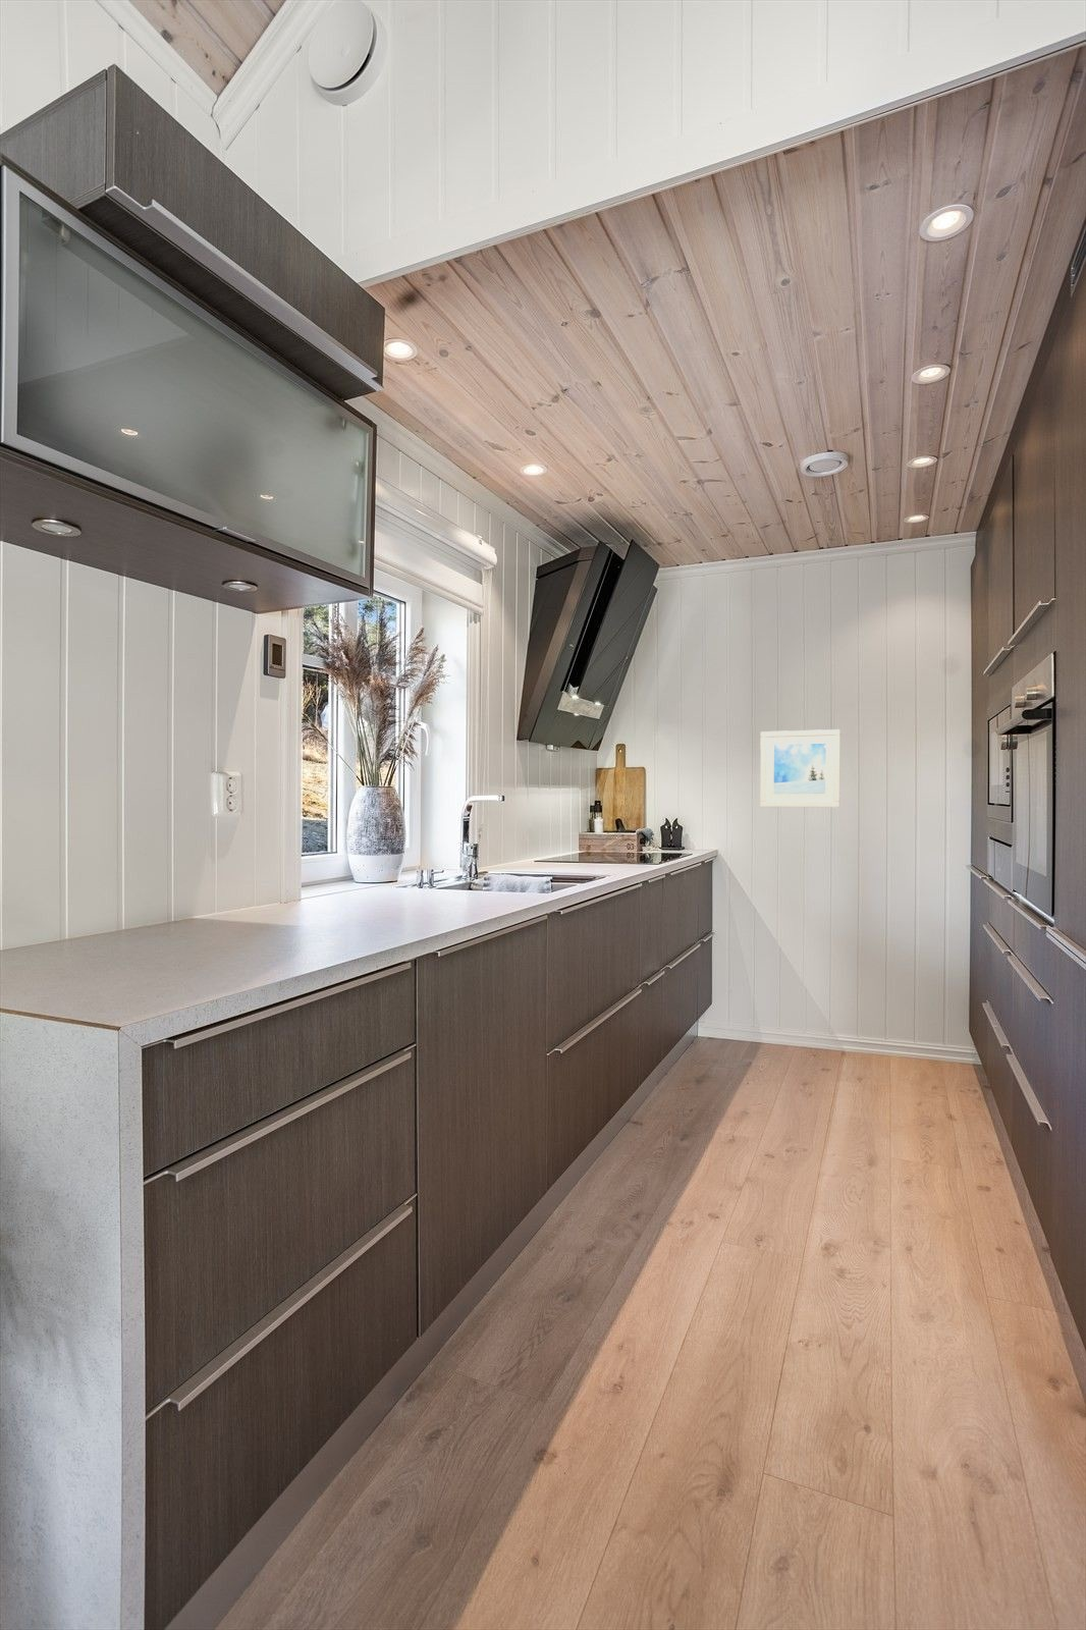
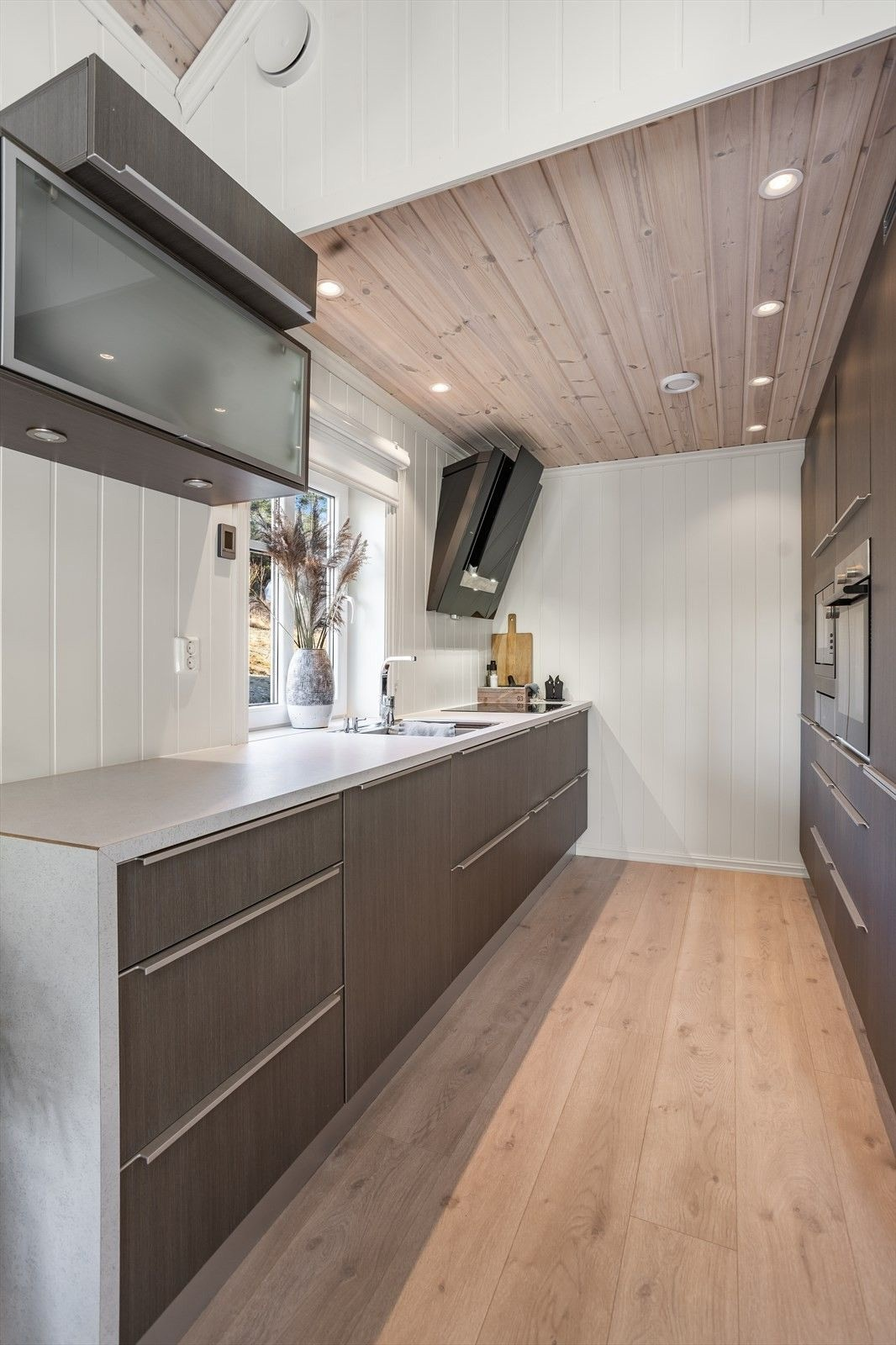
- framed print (799, 768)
